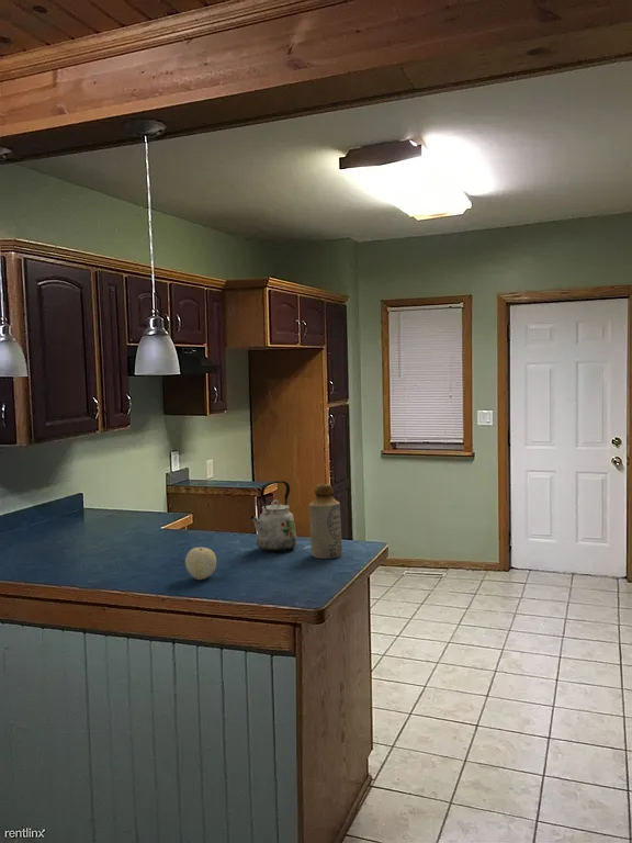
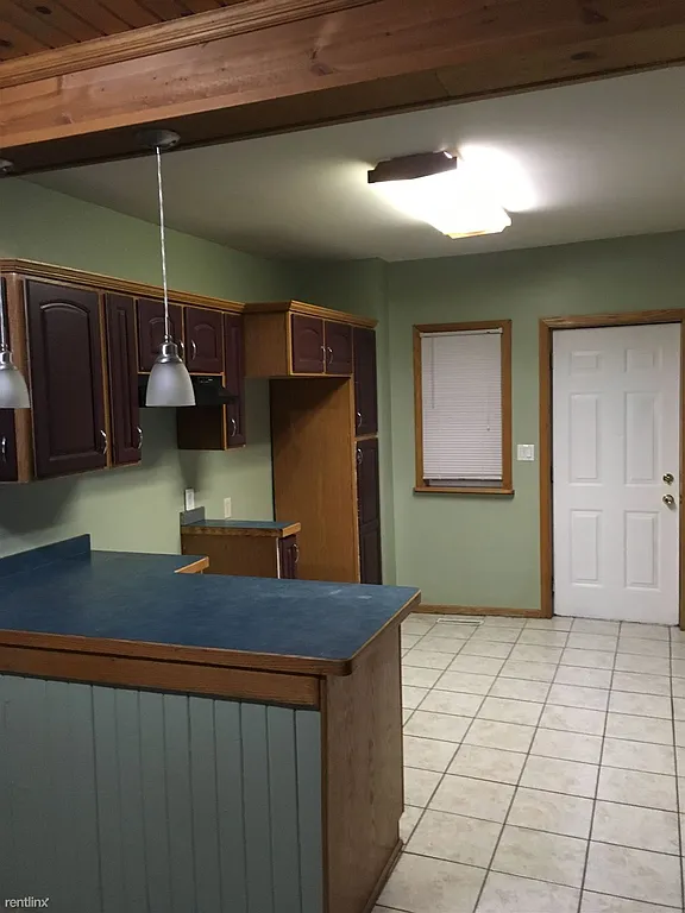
- bottle (325, 519)
- fruit (201, 563)
- kettle (270, 516)
